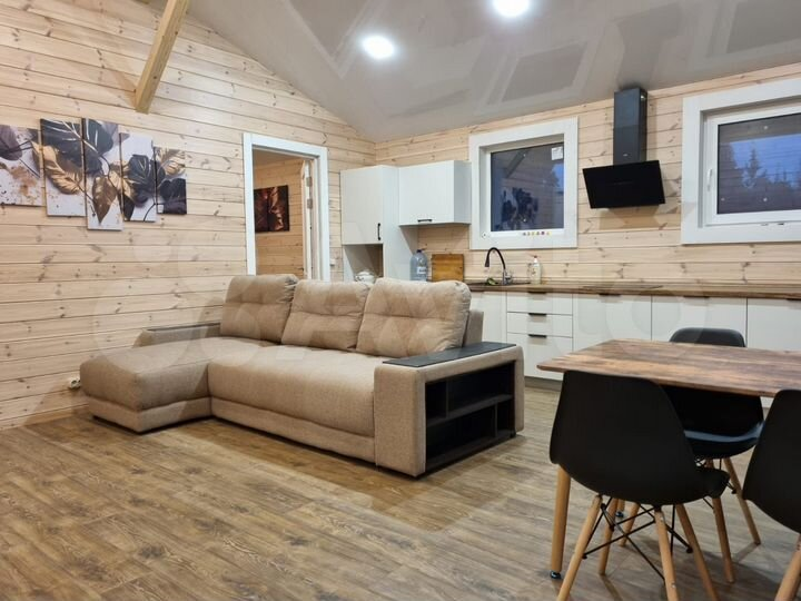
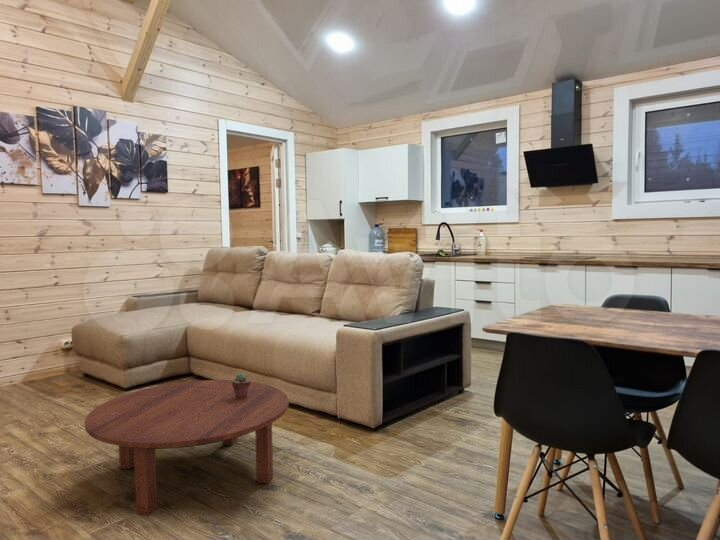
+ coffee table (193, 439)
+ potted succulent (241, 384)
